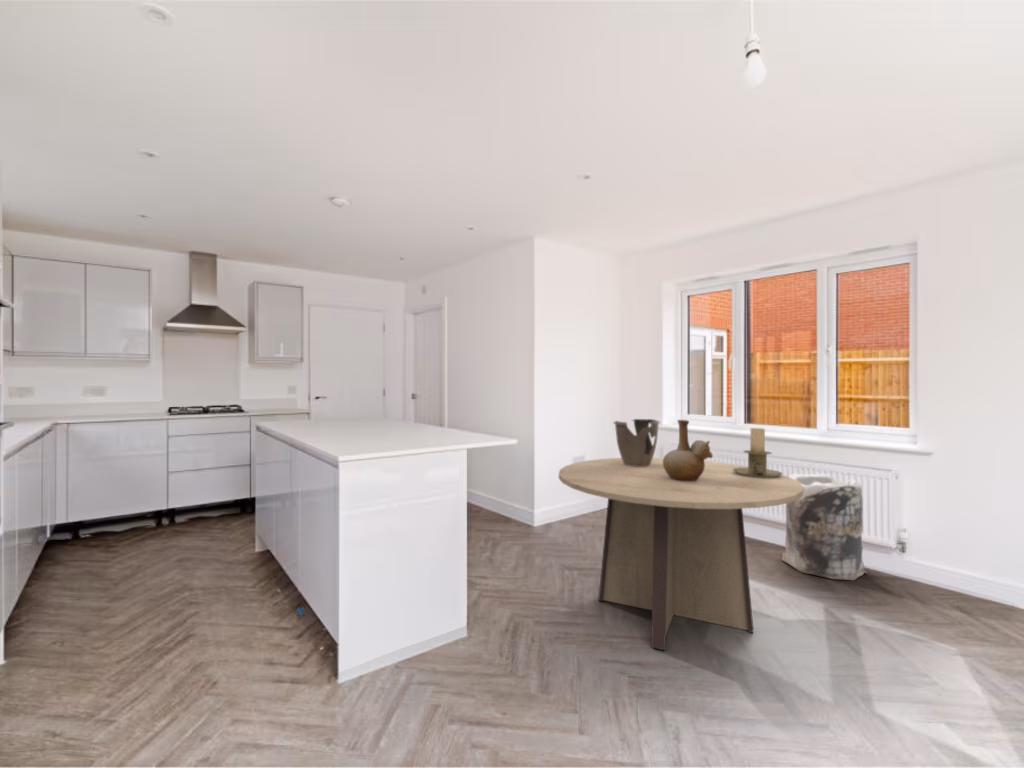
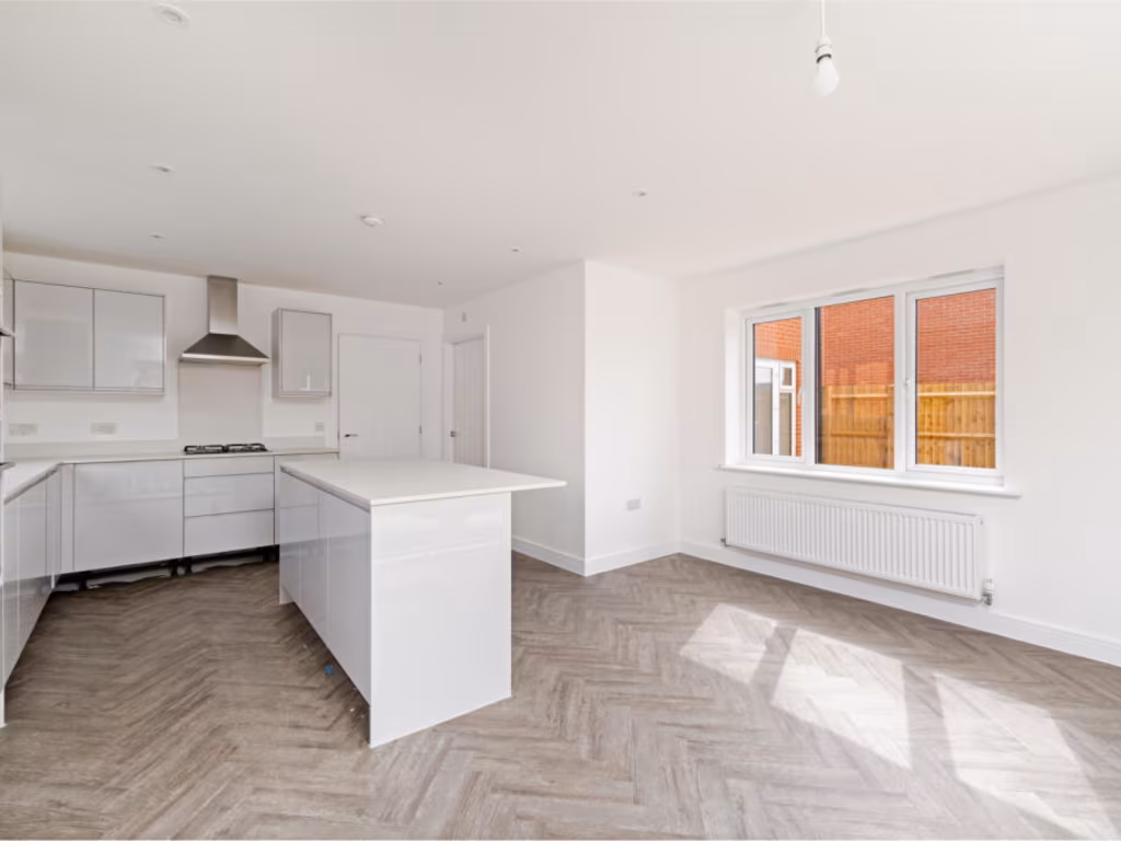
- bag (819, 520)
- vase (687, 449)
- candle holder (757, 450)
- decorative bowl (638, 442)
- dining table (671, 544)
